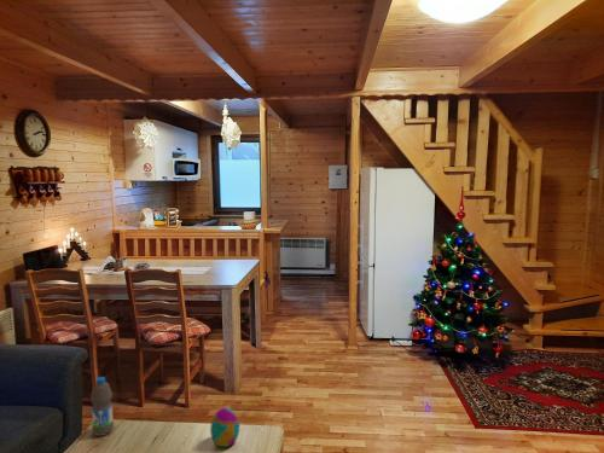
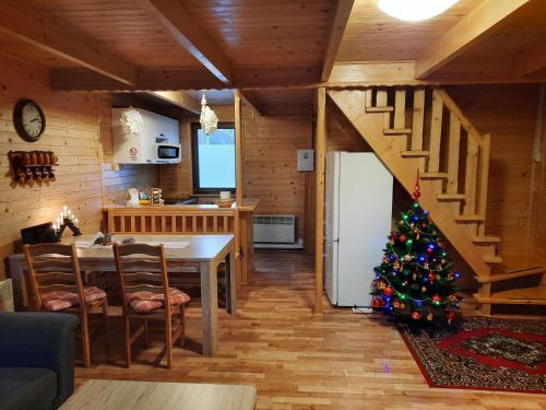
- water bottle (101, 405)
- decorative egg (225, 424)
